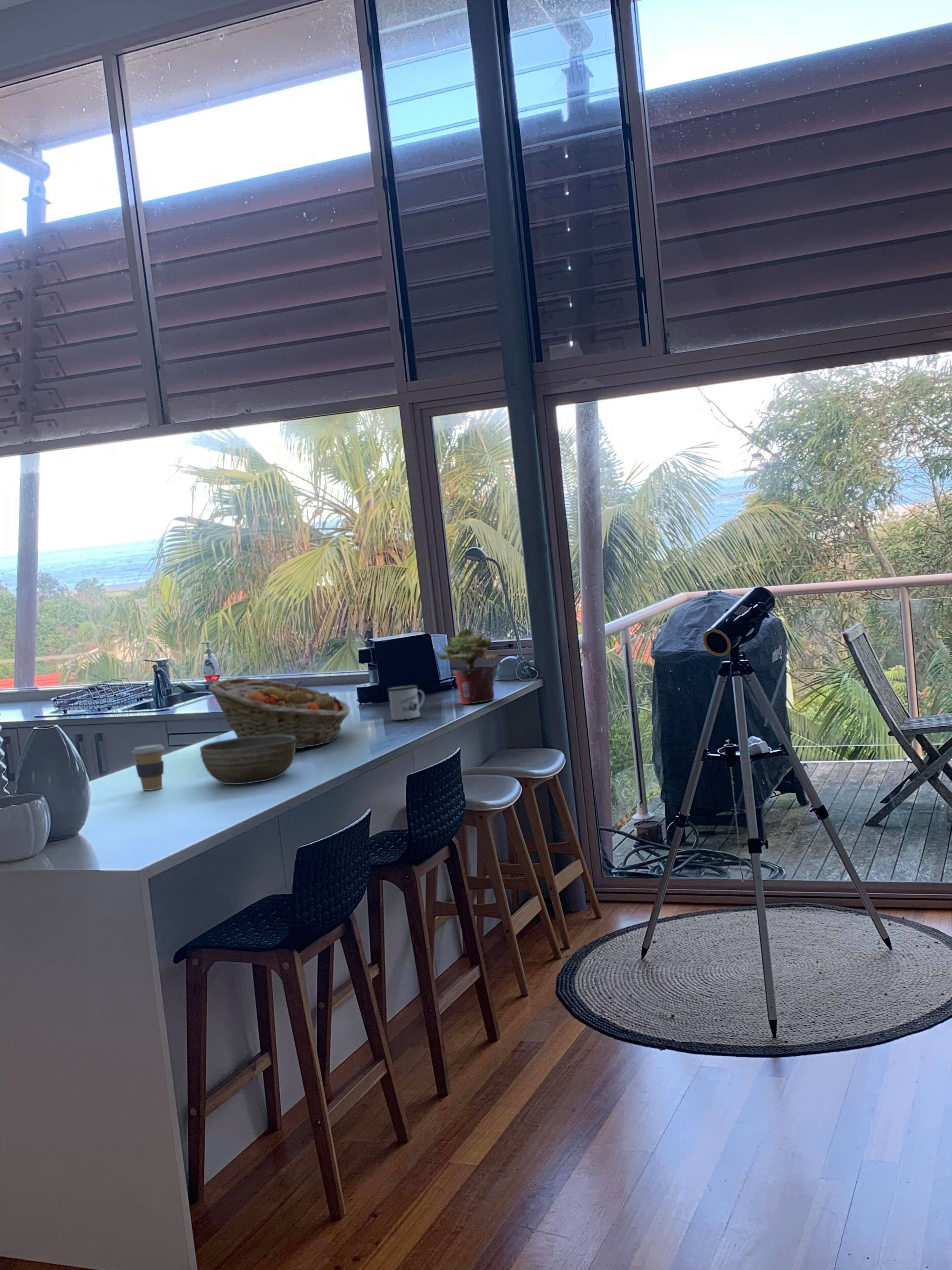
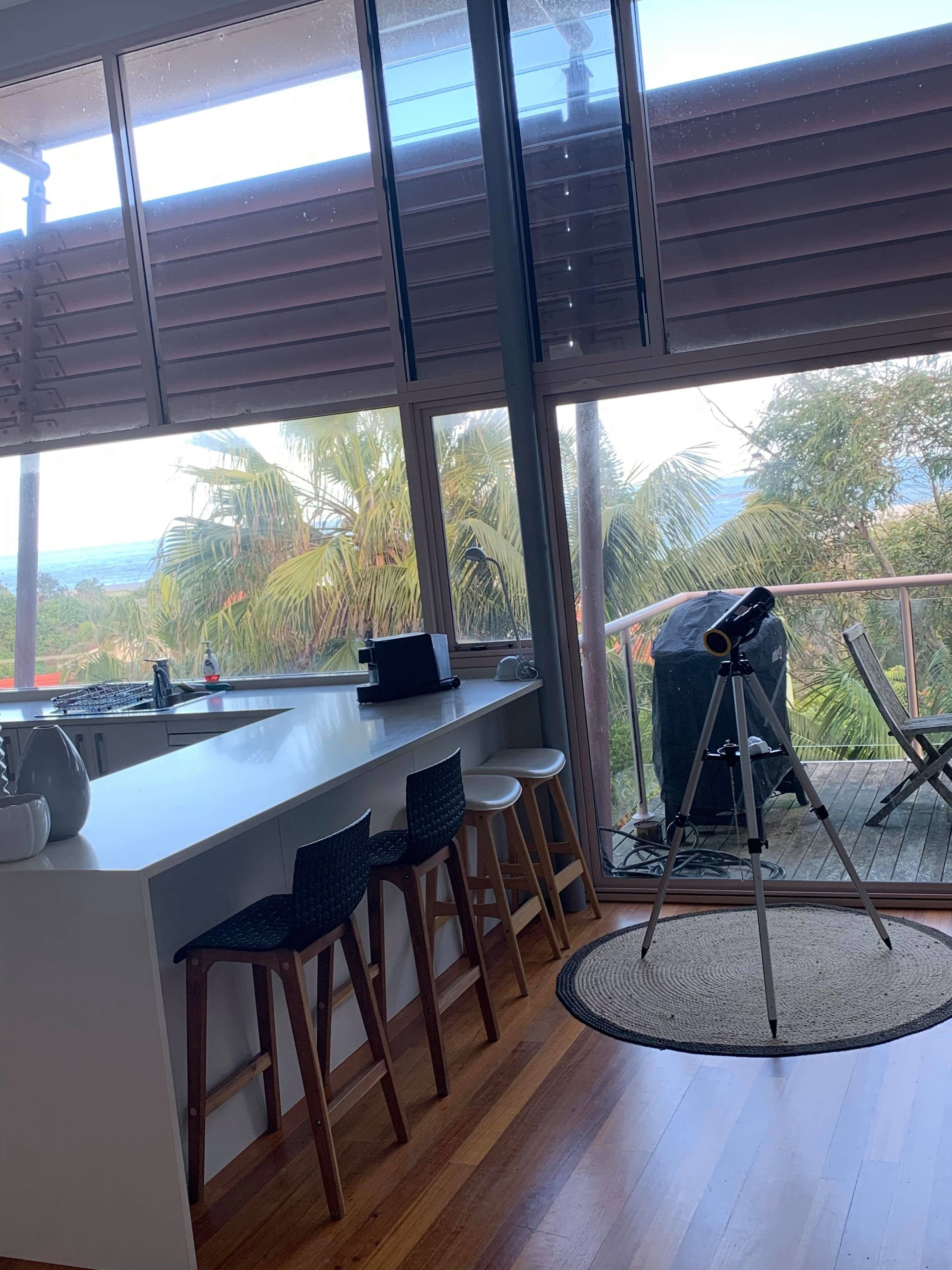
- coffee cup (150, 767)
- mug (408, 701)
- bowl (250, 760)
- potted plant (468, 665)
- fruit basket (281, 709)
